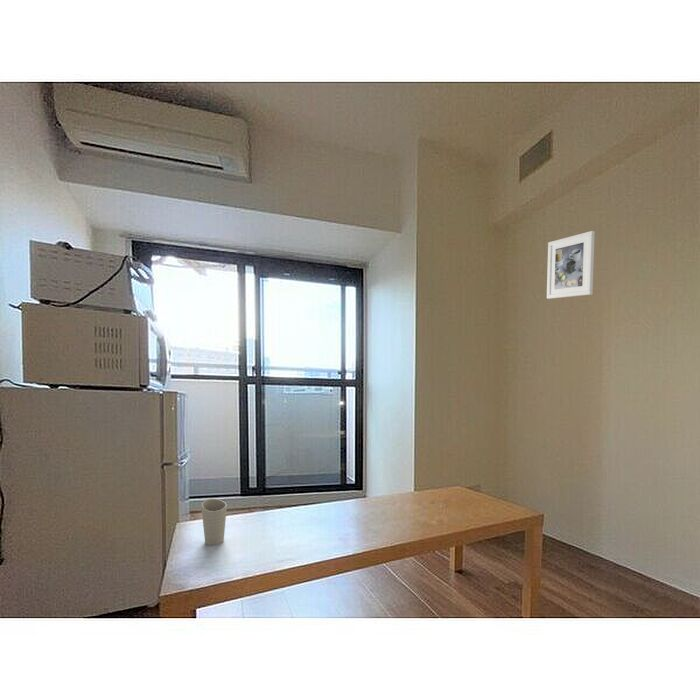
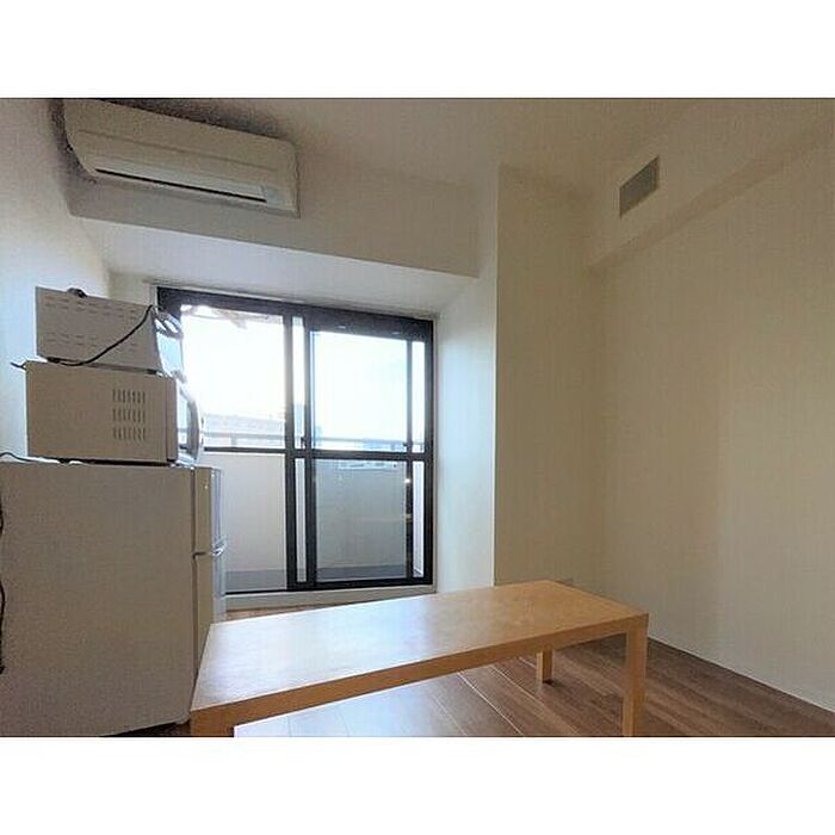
- cup (214, 521)
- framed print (569, 266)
